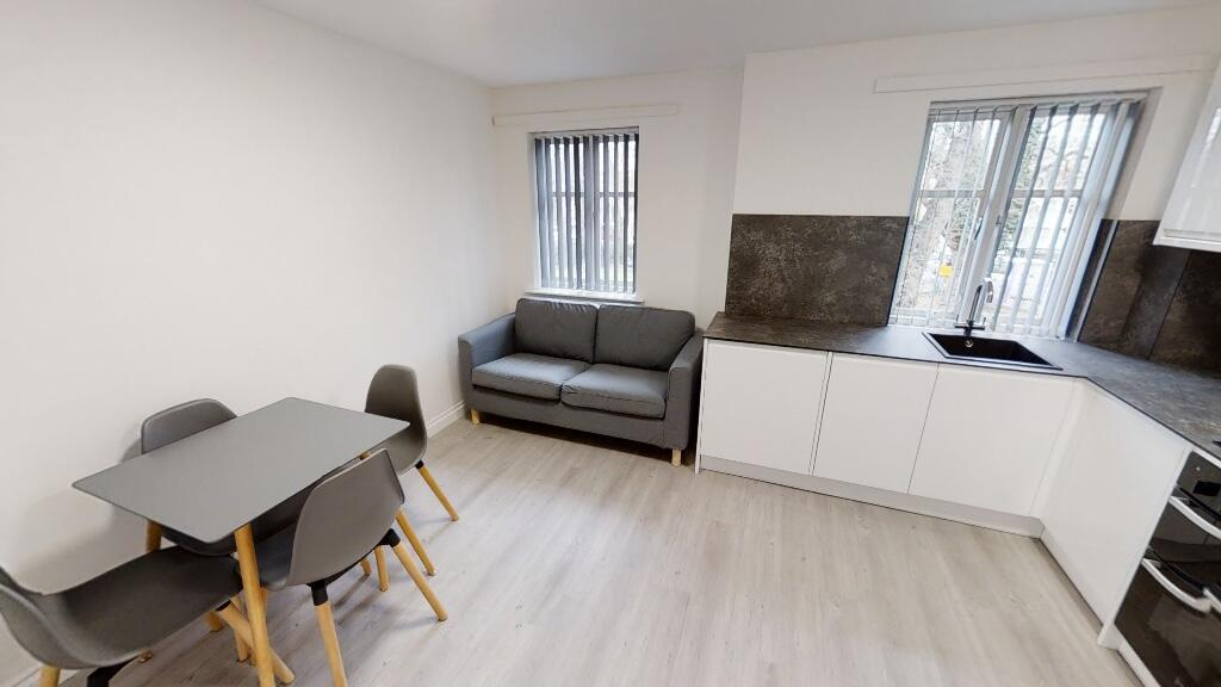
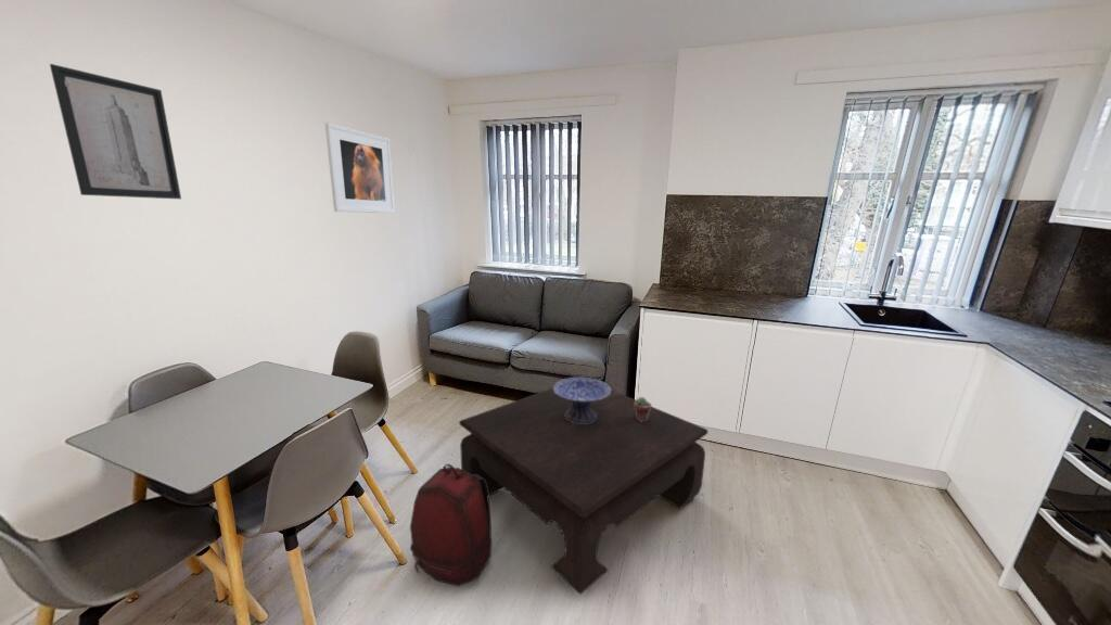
+ coffee table (580, 459)
+ wall art (123, 139)
+ decorative bowl (582, 401)
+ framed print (363, 173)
+ backpack (450, 516)
+ potted succulent (642, 407)
